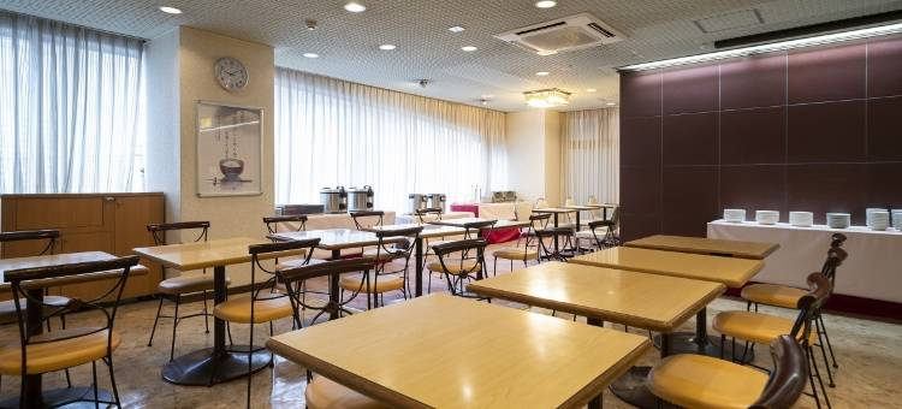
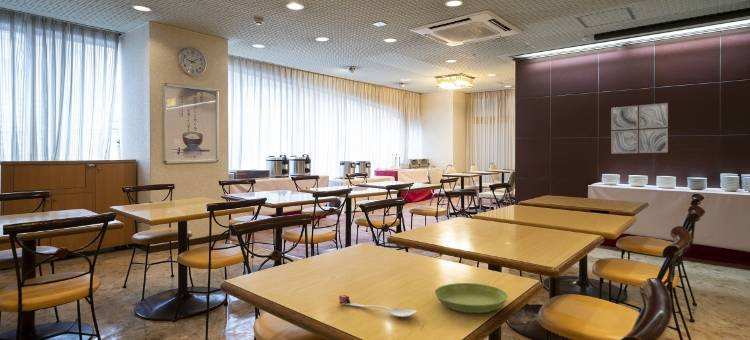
+ wall art (639, 128)
+ spoon (375, 306)
+ saucer (470, 298)
